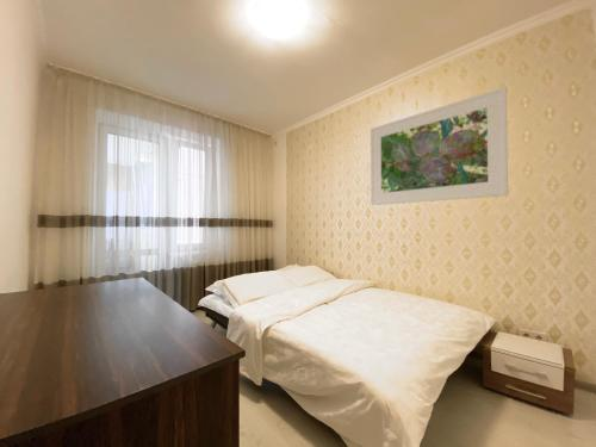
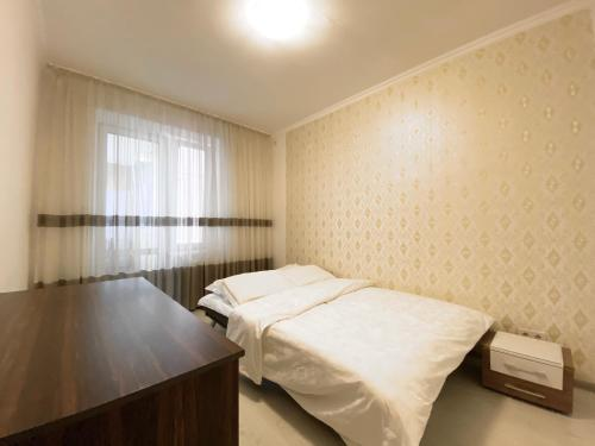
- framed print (427, 156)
